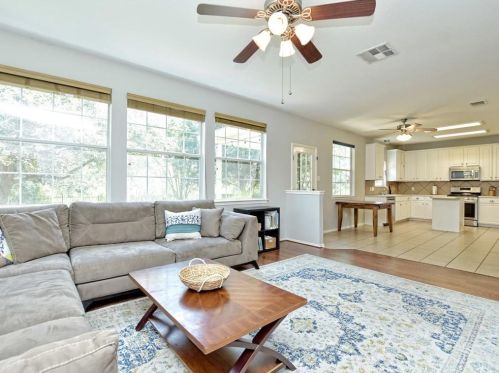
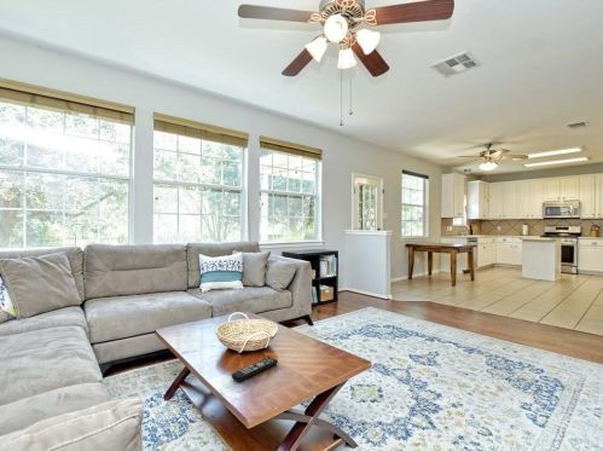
+ remote control (255, 368)
